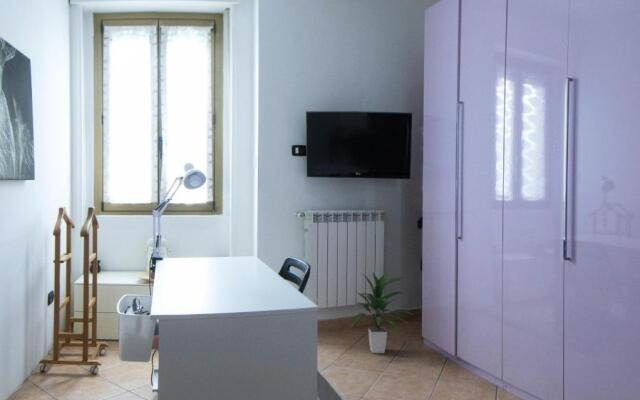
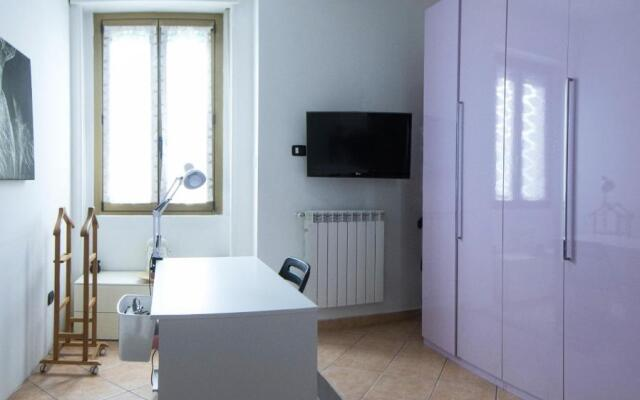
- indoor plant (378, 310)
